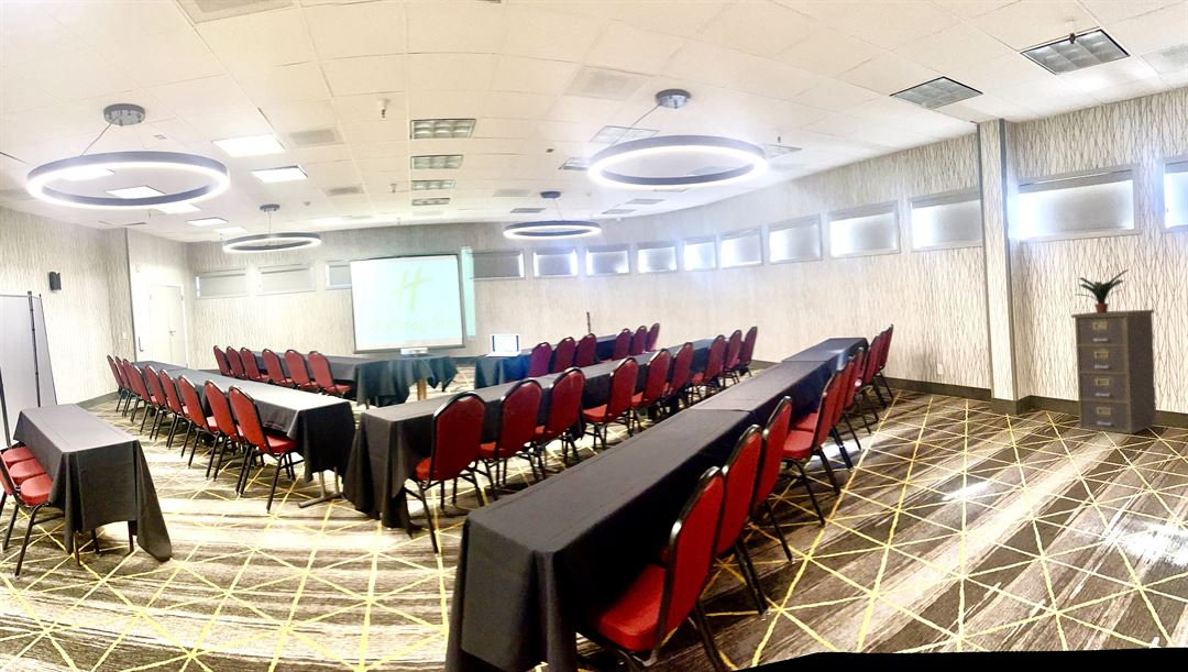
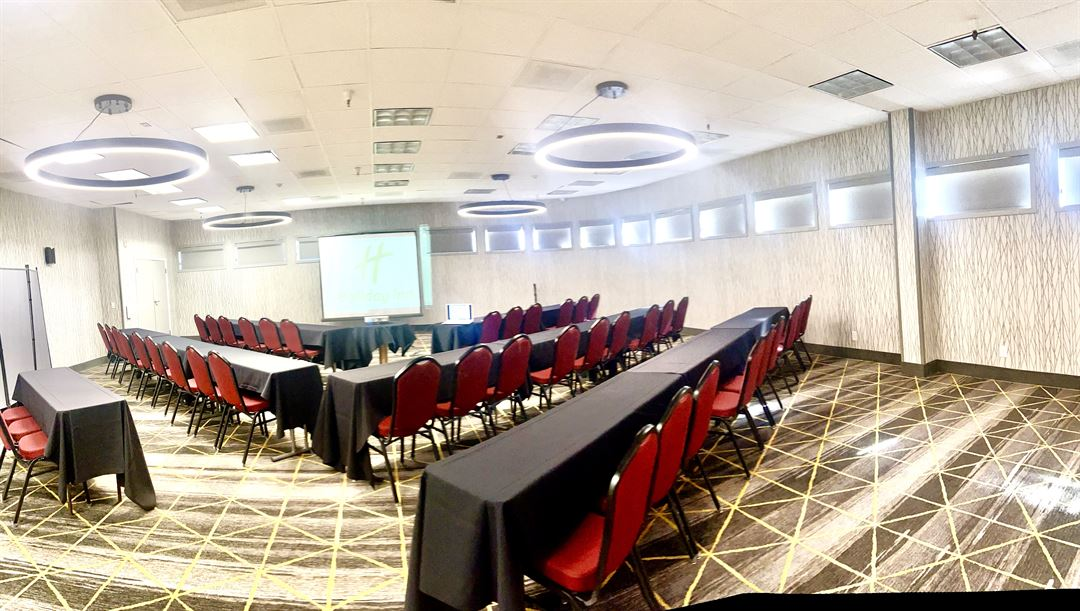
- potted plant (1102, 291)
- filing cabinet (1114, 368)
